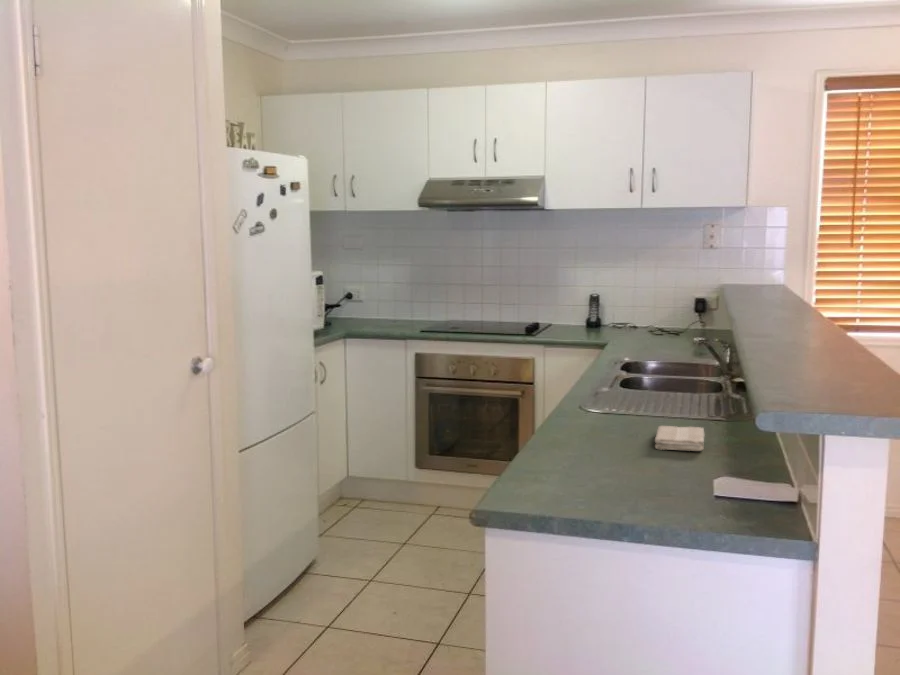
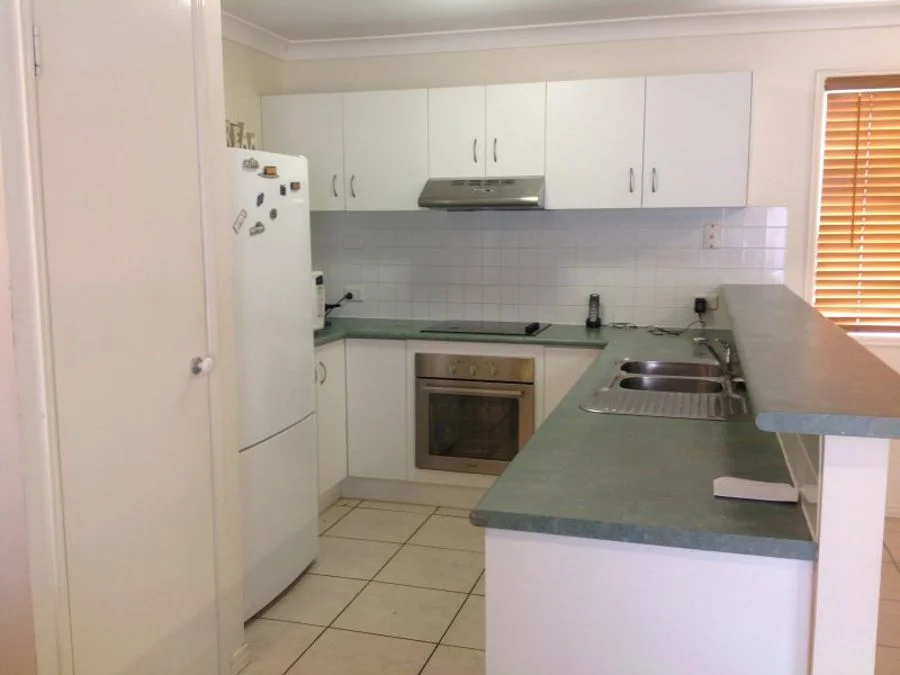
- washcloth (679, 436)
